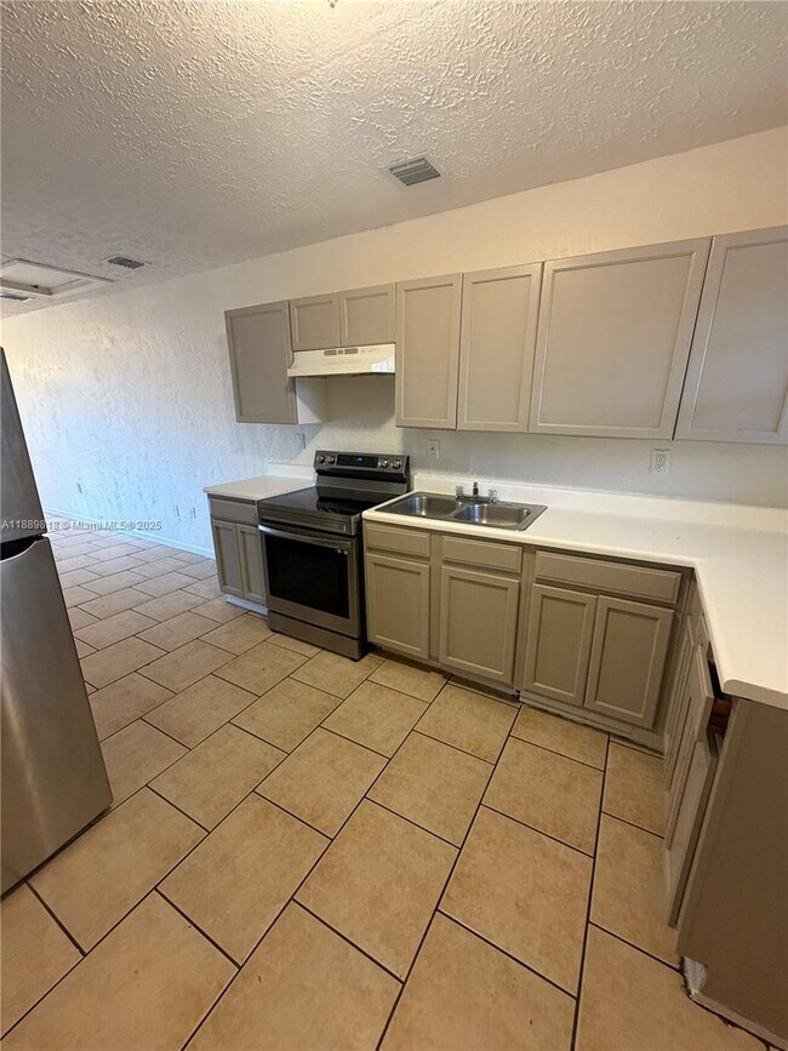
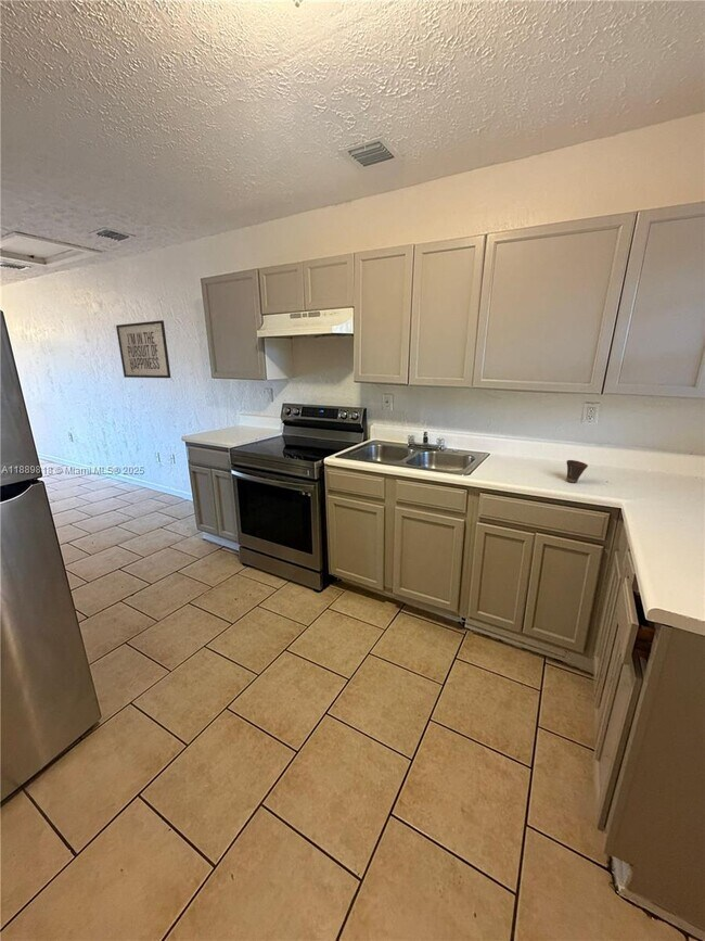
+ cup (575, 471)
+ mirror (142, 351)
